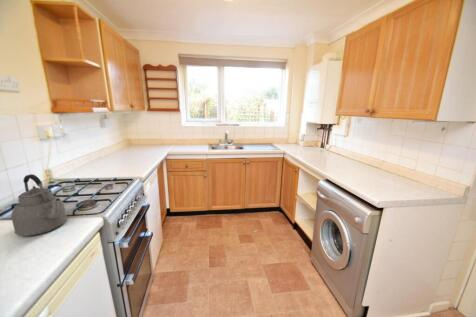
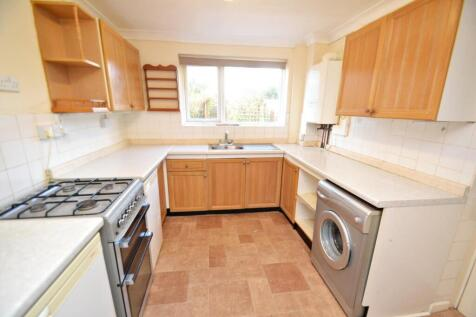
- kettle (42, 202)
